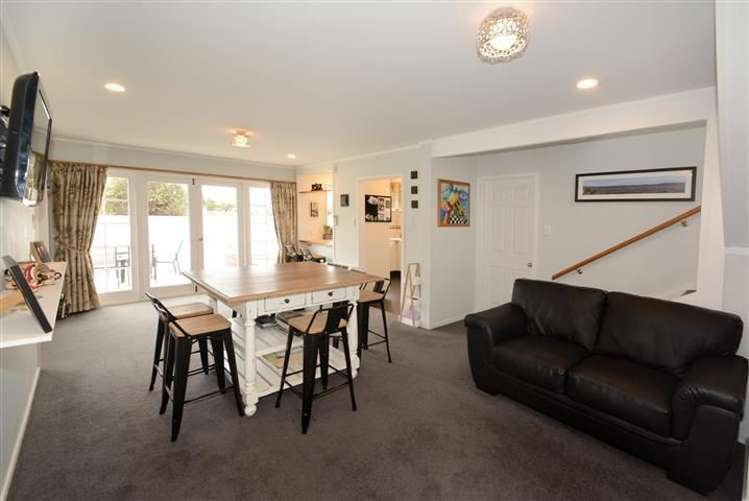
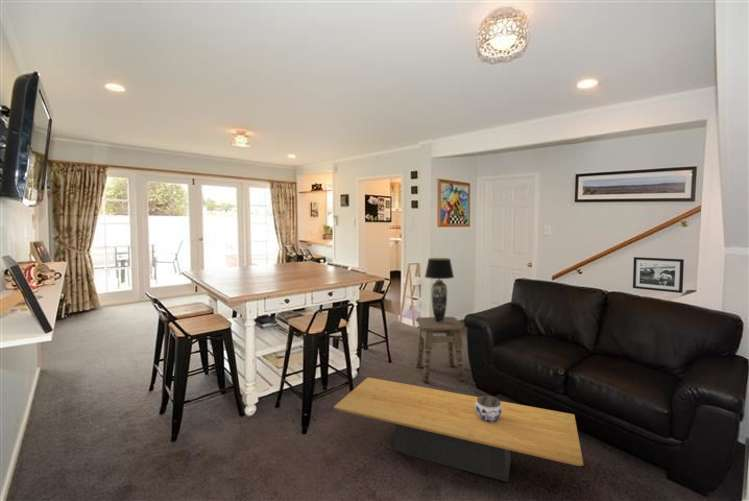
+ jar (488, 408)
+ coffee table (450, 432)
+ table lamp (439, 290)
+ side table (439, 342)
+ picture frame (657, 274)
